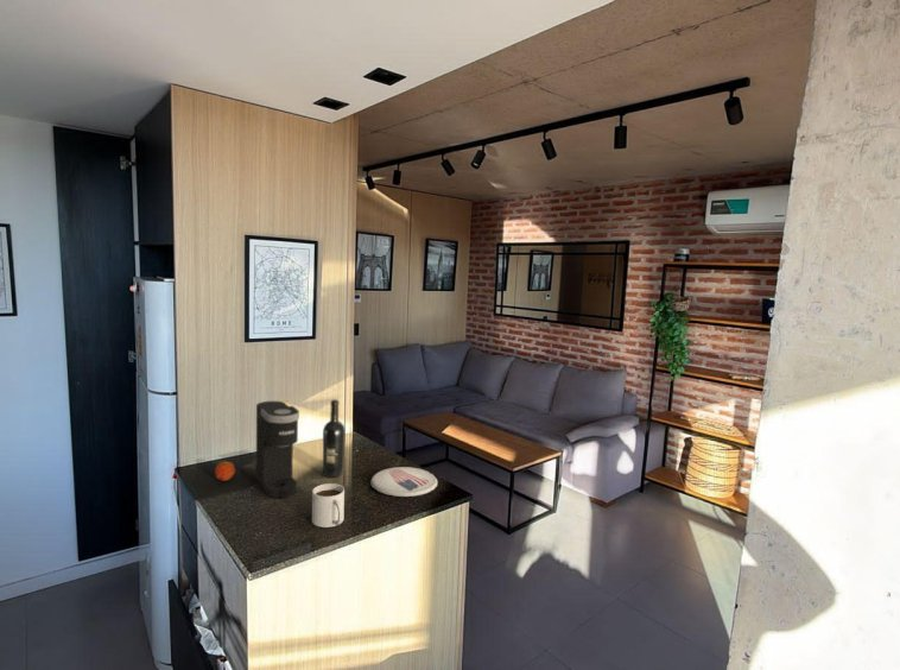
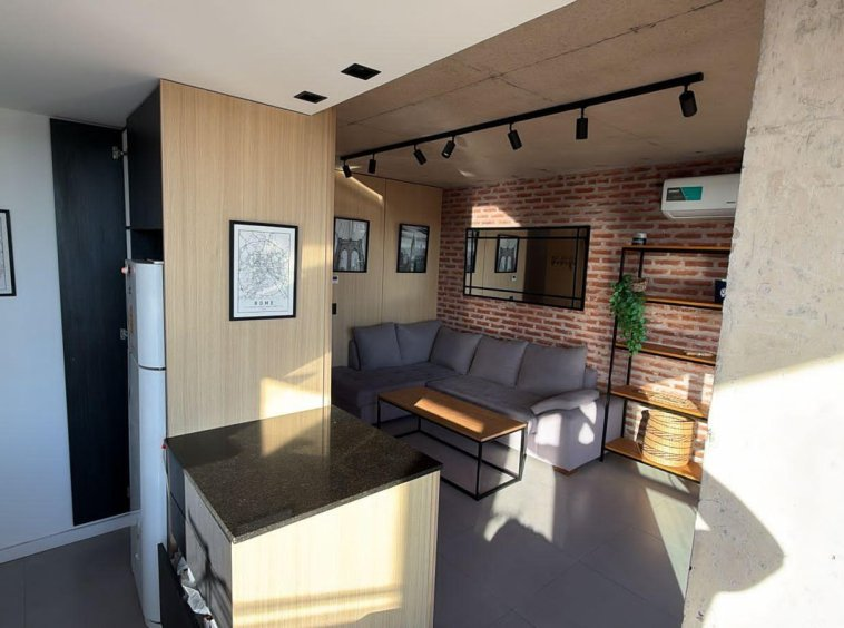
- fruit (224, 469)
- mug (330, 507)
- plate (404, 480)
- wine bottle (334, 437)
- coffee maker (275, 445)
